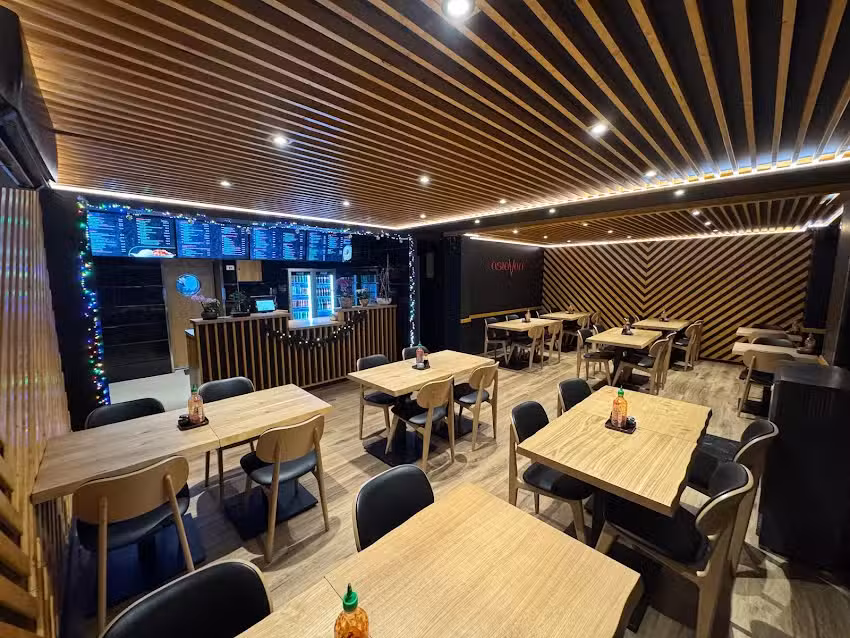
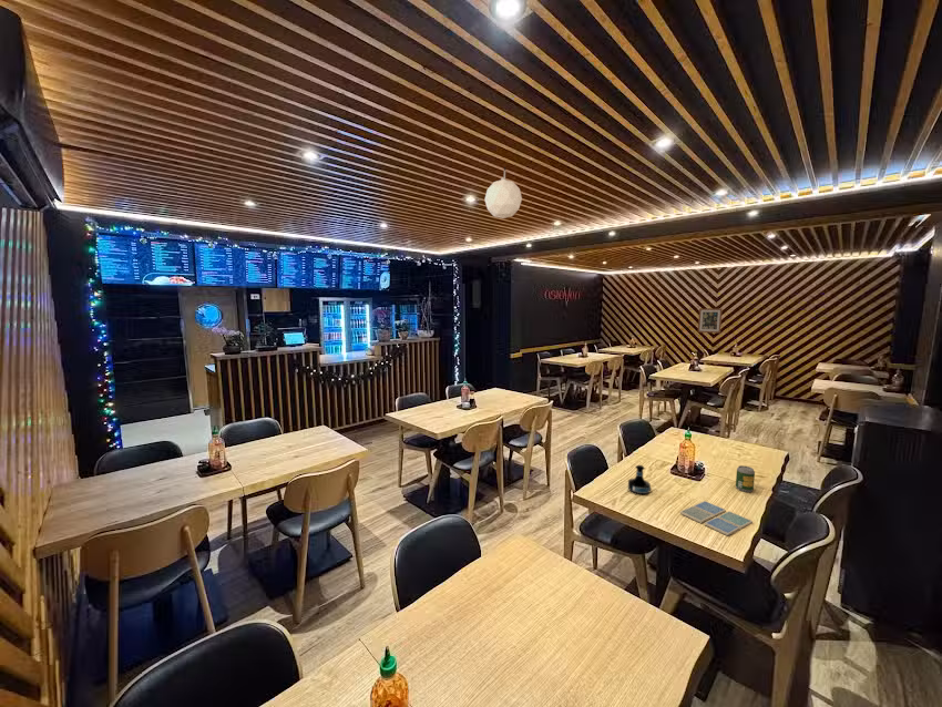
+ wall art (709, 320)
+ pendant lamp (503, 193)
+ soda can (745, 478)
+ tequila bottle (639, 478)
+ drink coaster (715, 518)
